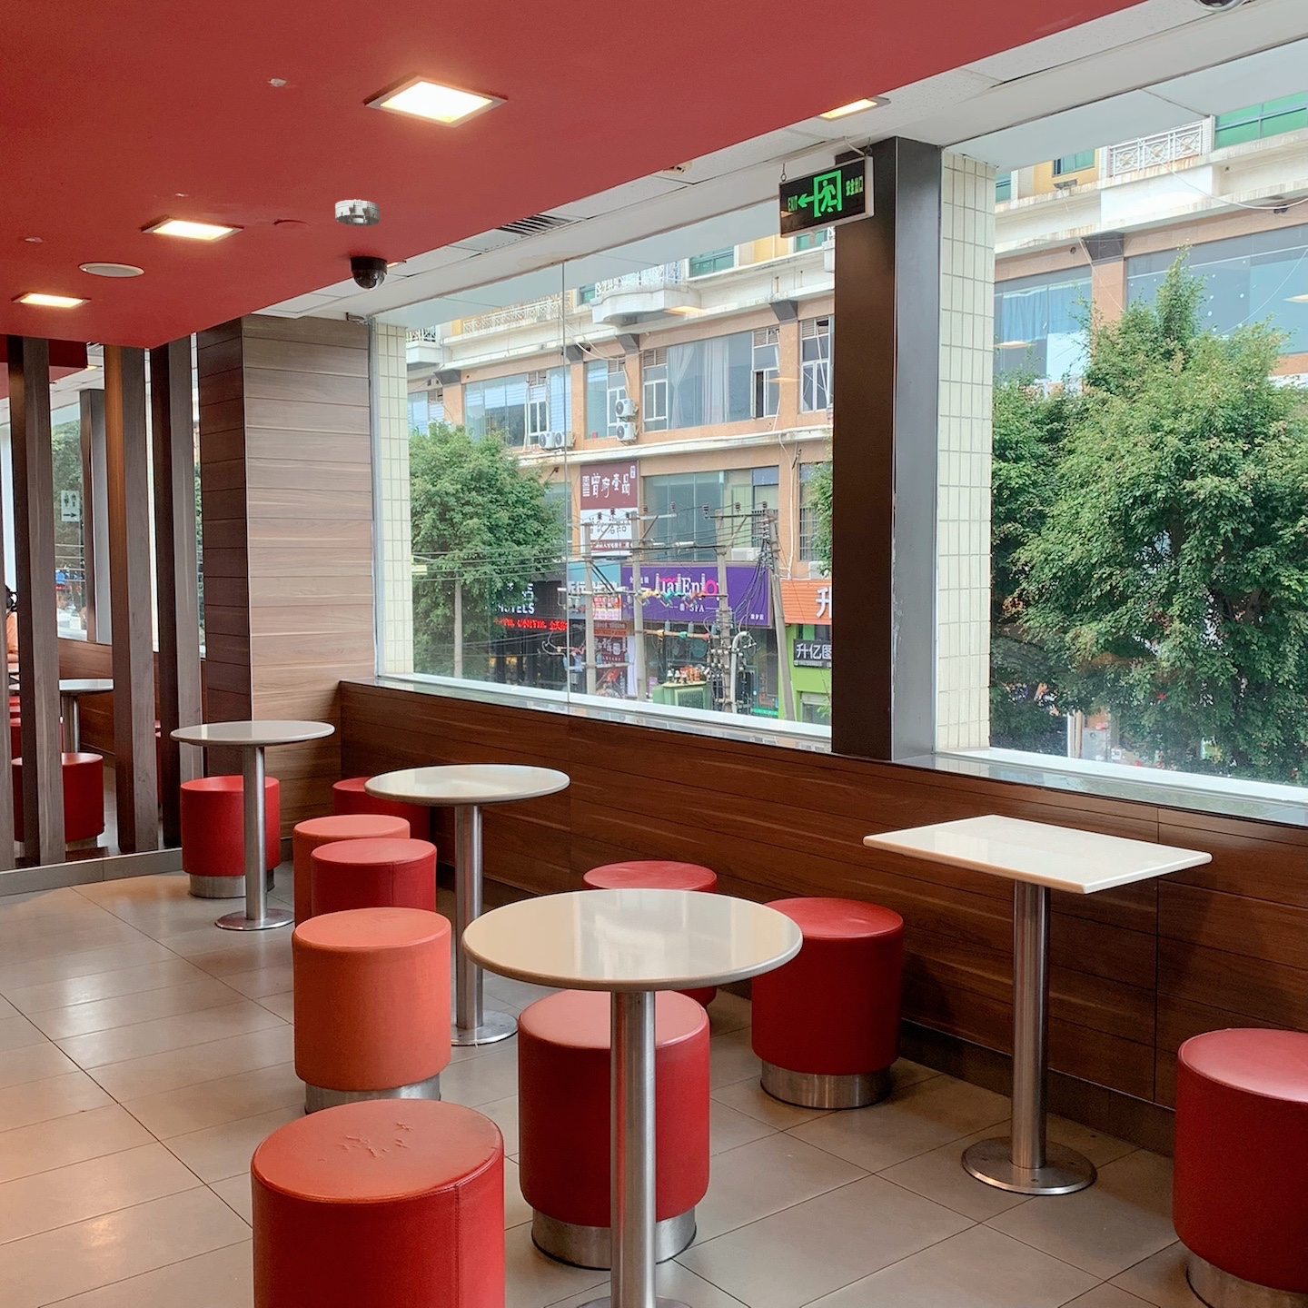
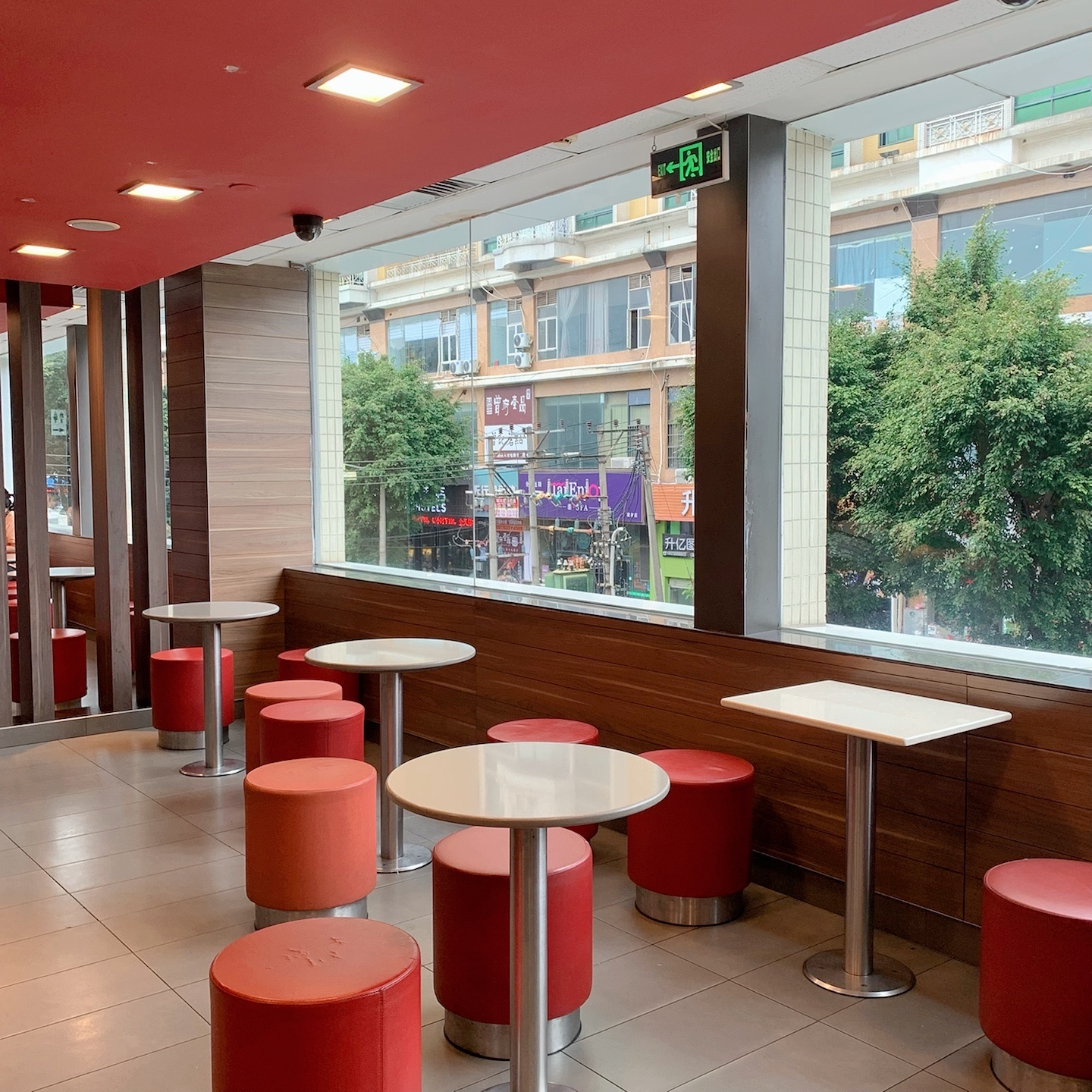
- smoke detector (357, 212)
